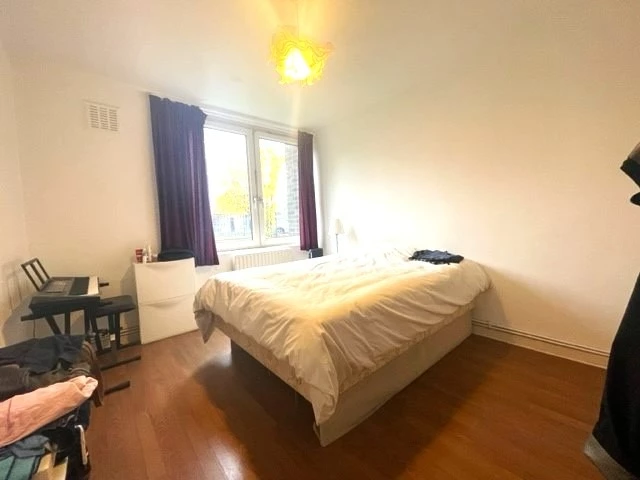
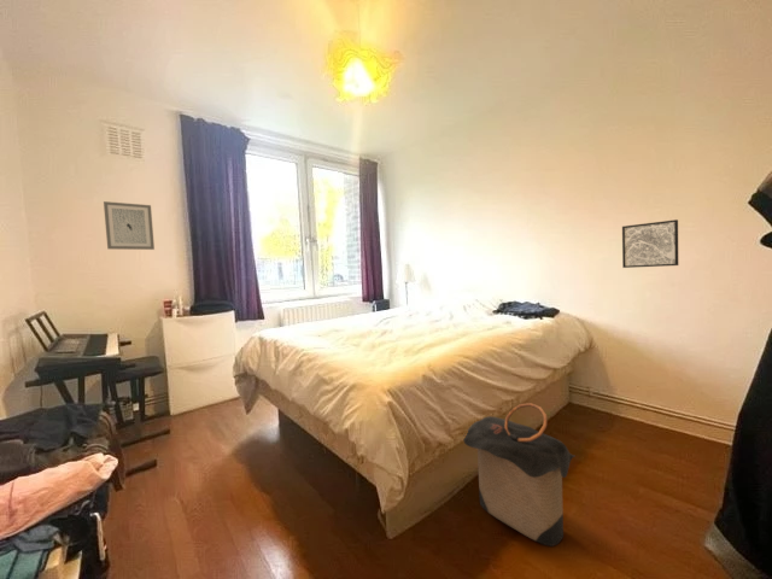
+ wall art (129, 226)
+ wall art (649, 245)
+ laundry hamper (514, 461)
